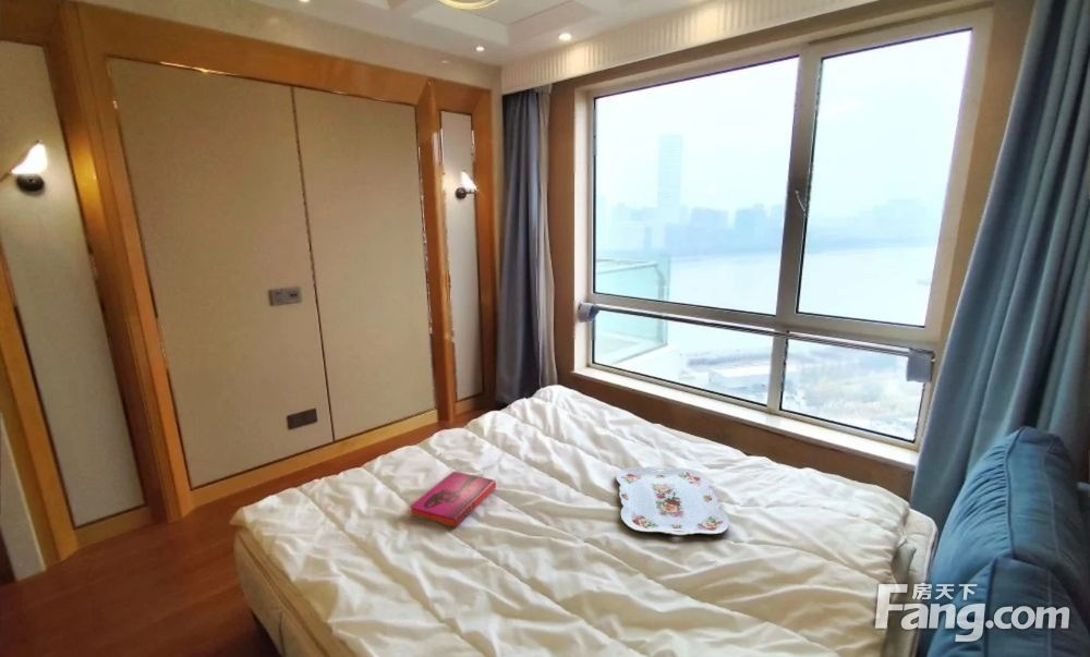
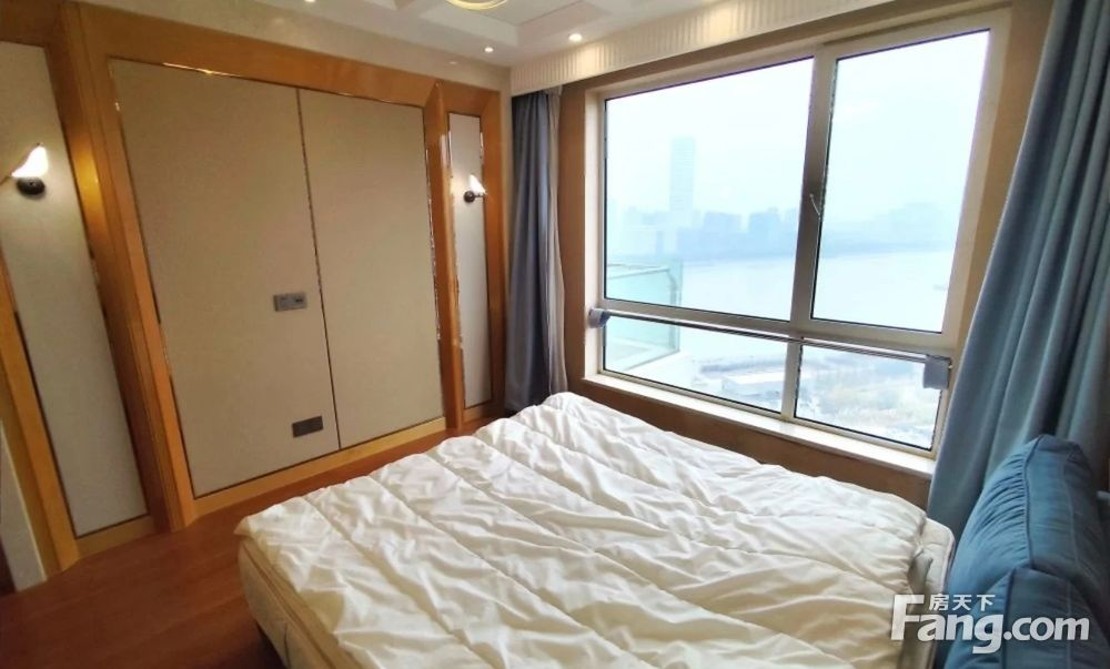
- hardback book (455, 497)
- serving tray (667, 498)
